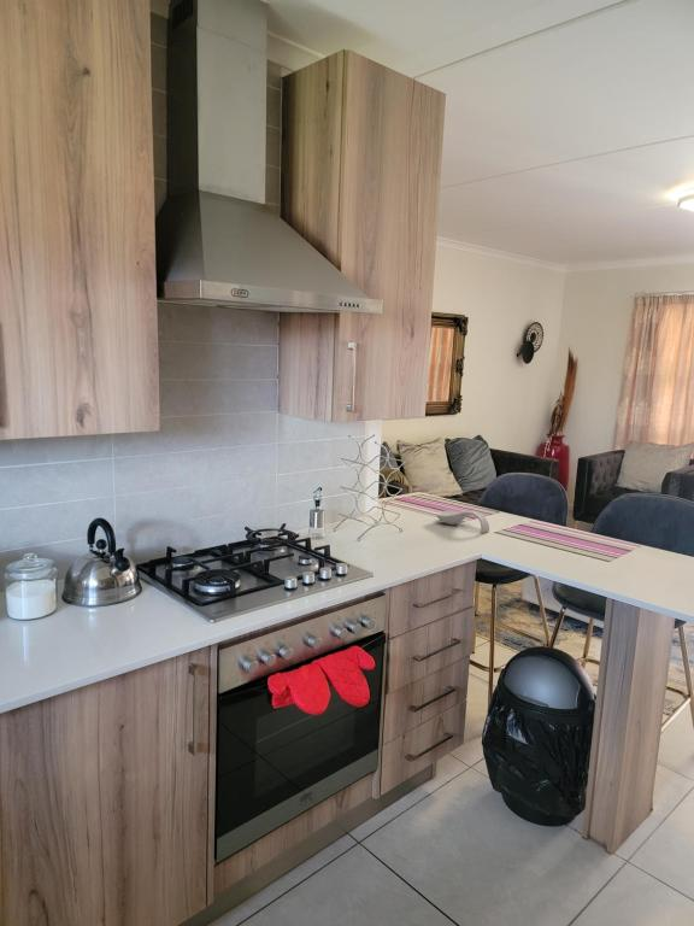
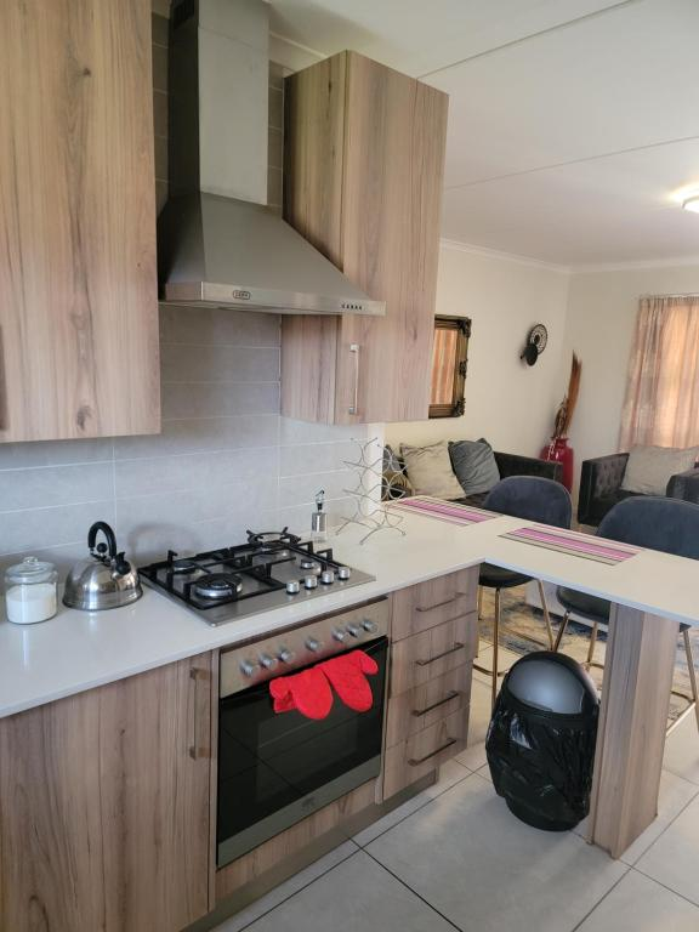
- spoon rest (463, 517)
